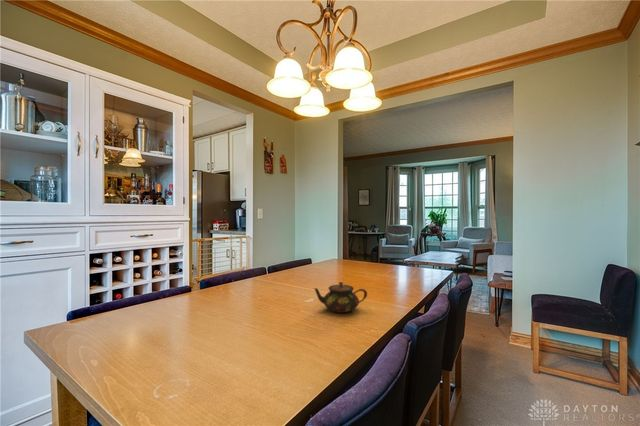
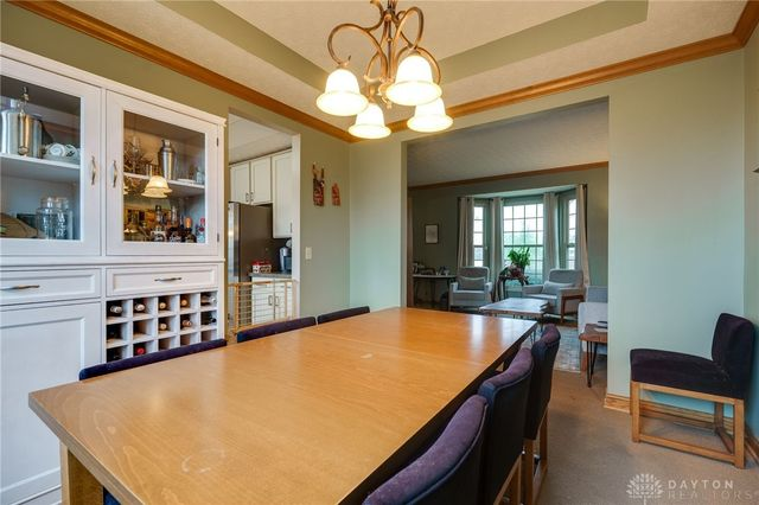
- teapot (340, 295)
